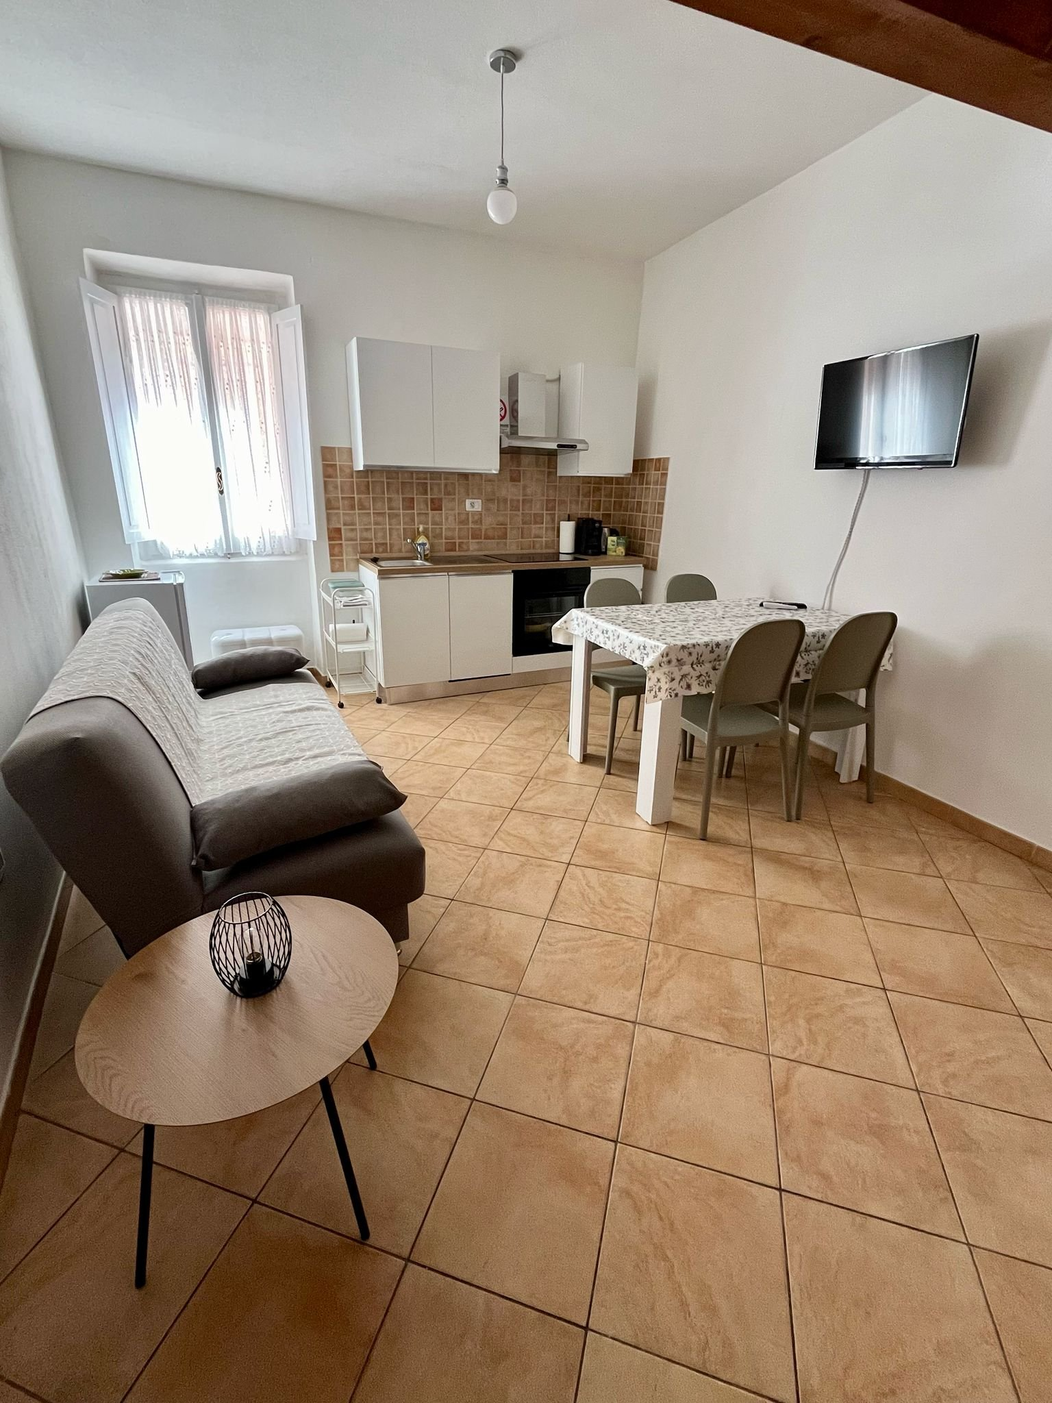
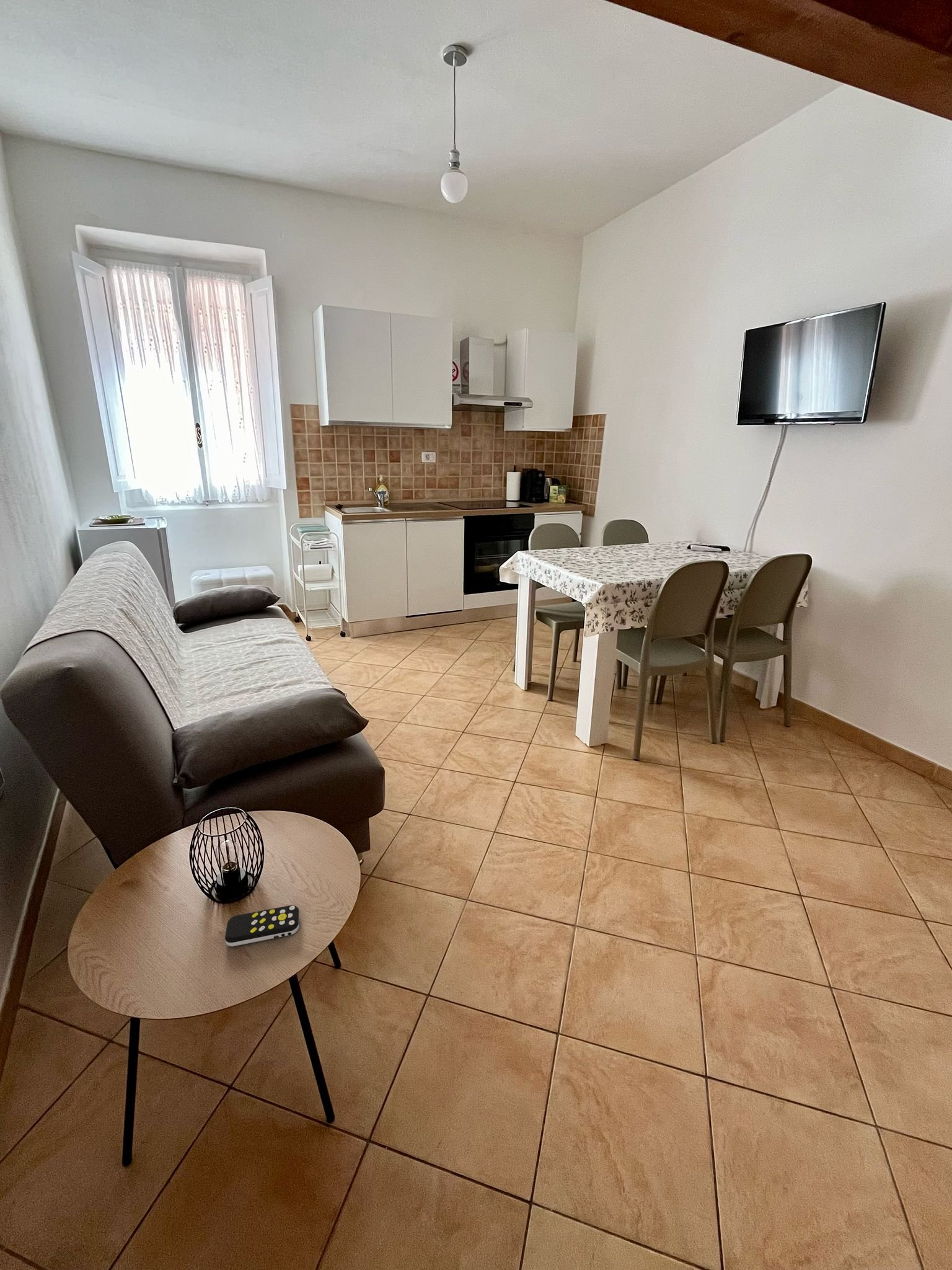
+ remote control (263, 925)
